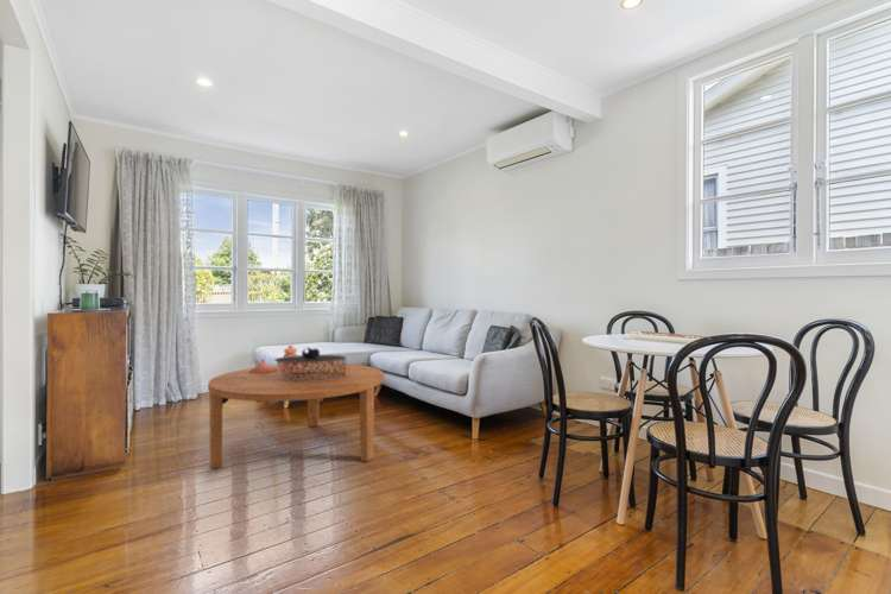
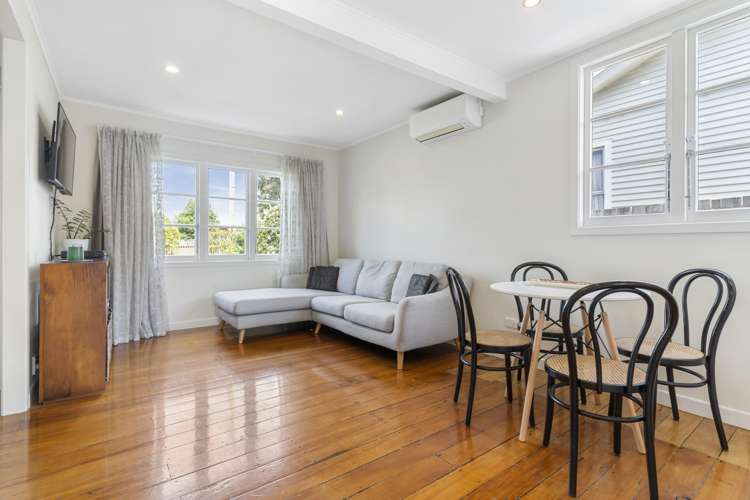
- vase (282, 362)
- coffee table (308, 411)
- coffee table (310, 361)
